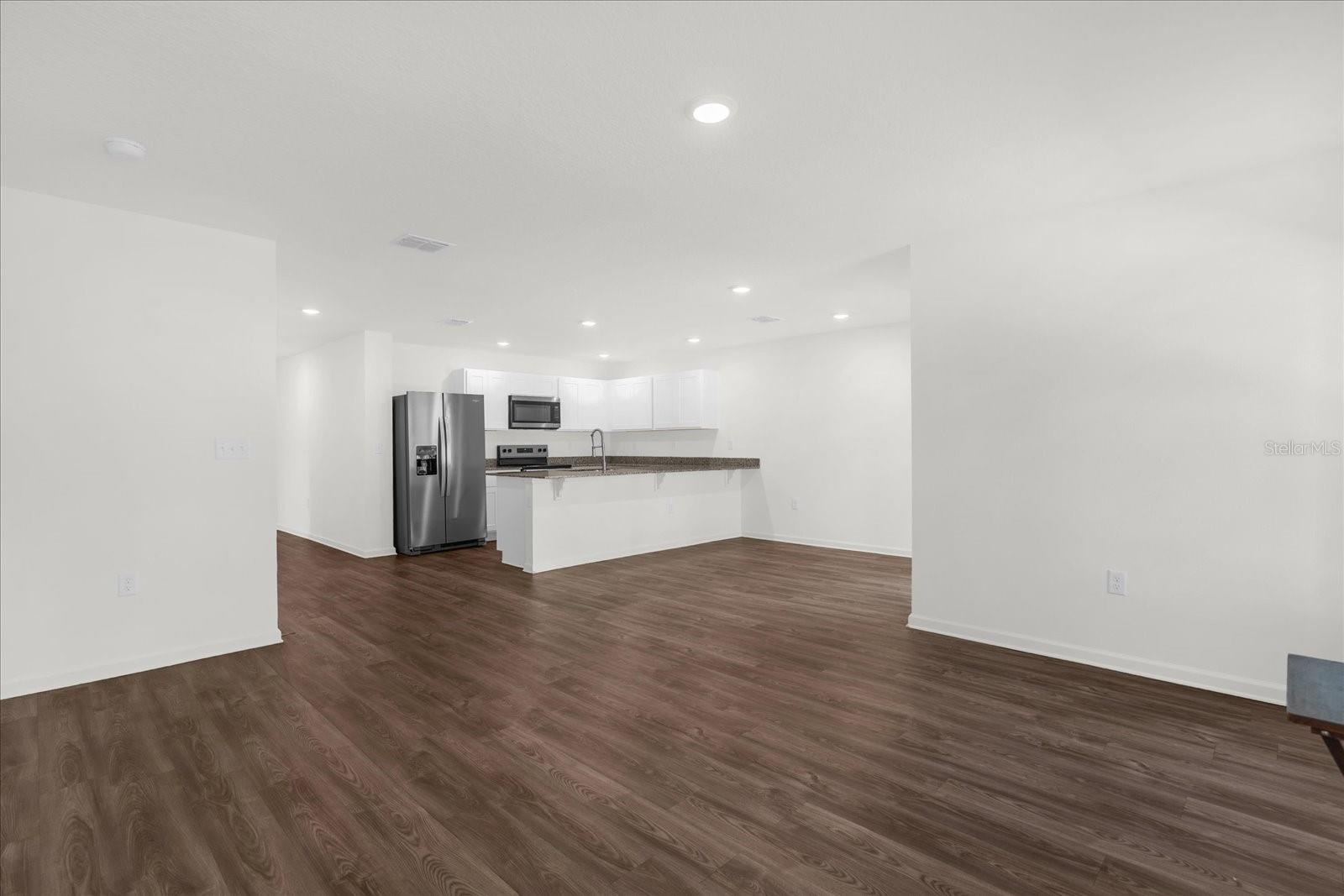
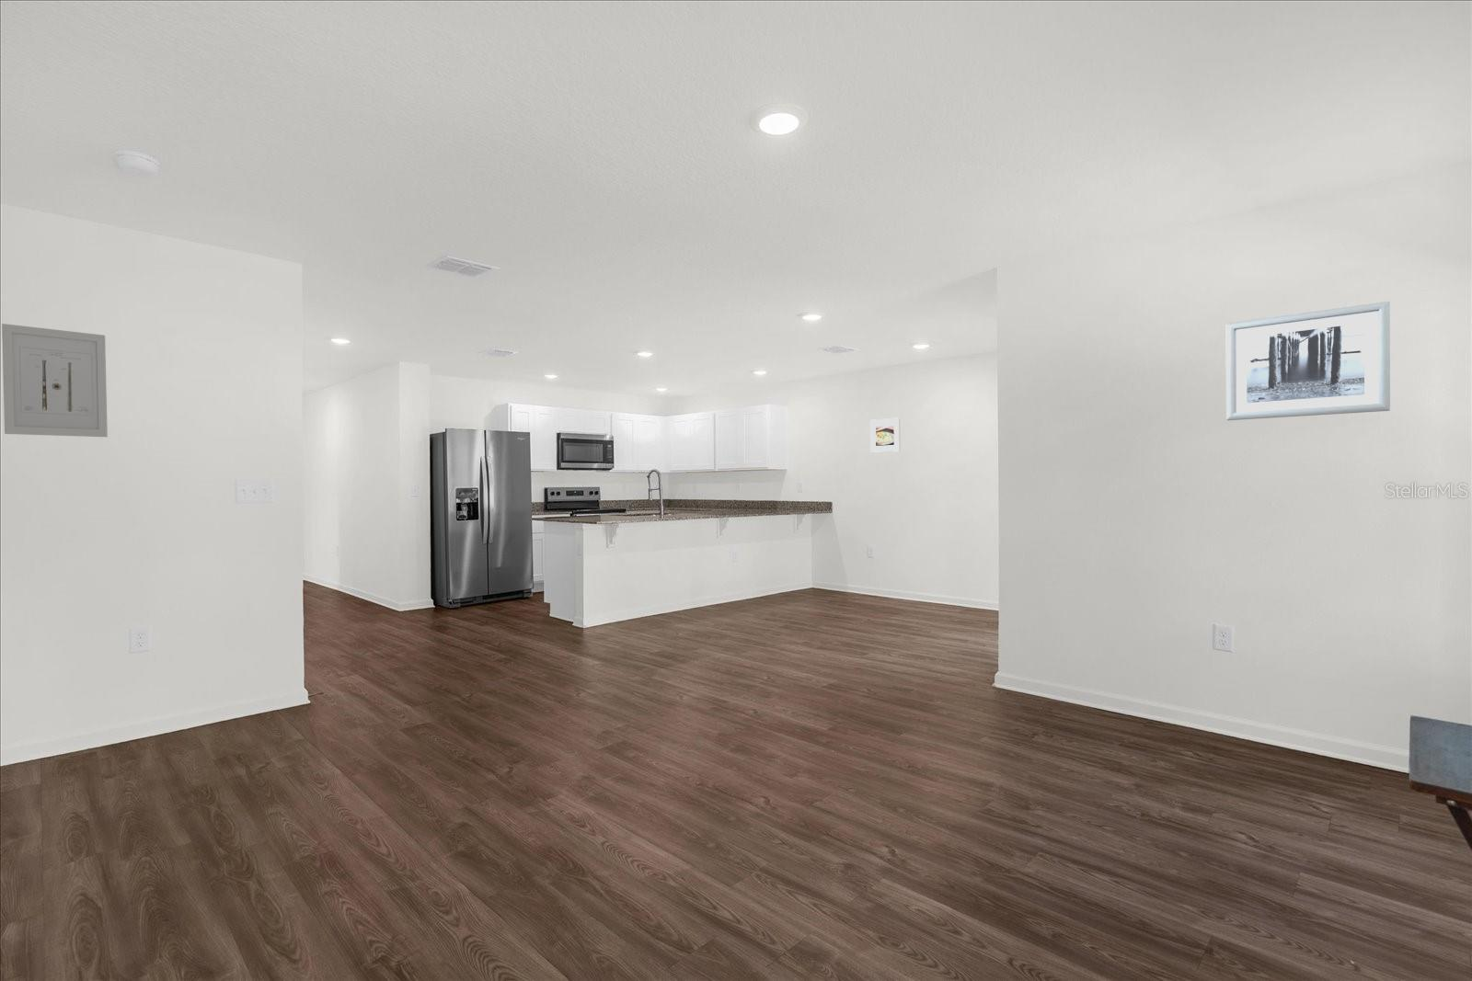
+ wall art (1302, 365)
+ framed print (884, 435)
+ wall art (56, 382)
